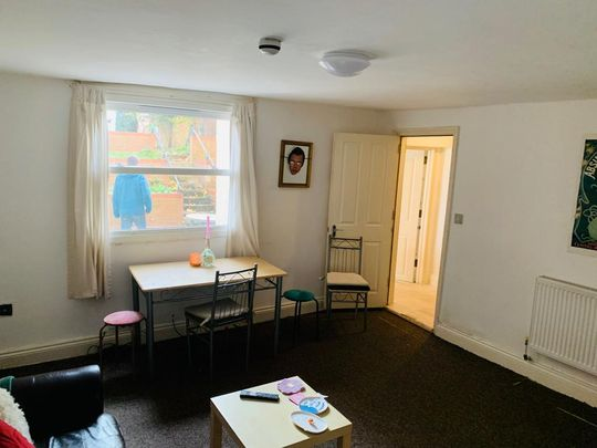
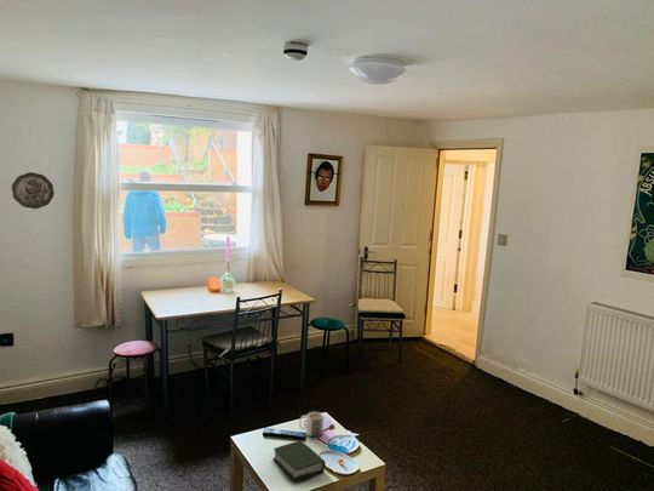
+ decorative plate (33, 190)
+ mug (310, 423)
+ book (298, 459)
